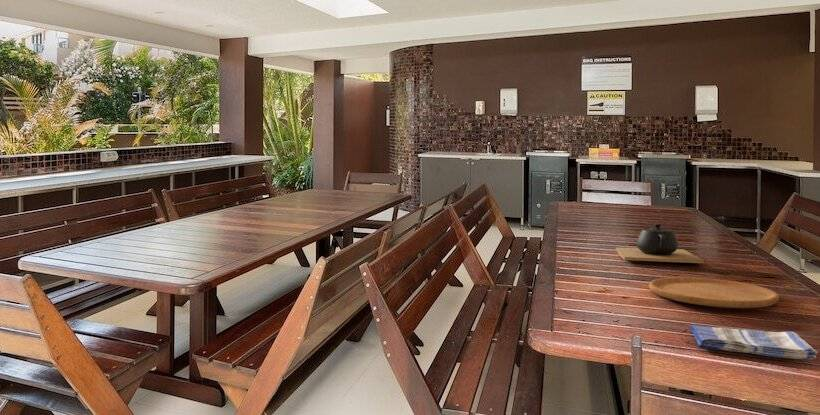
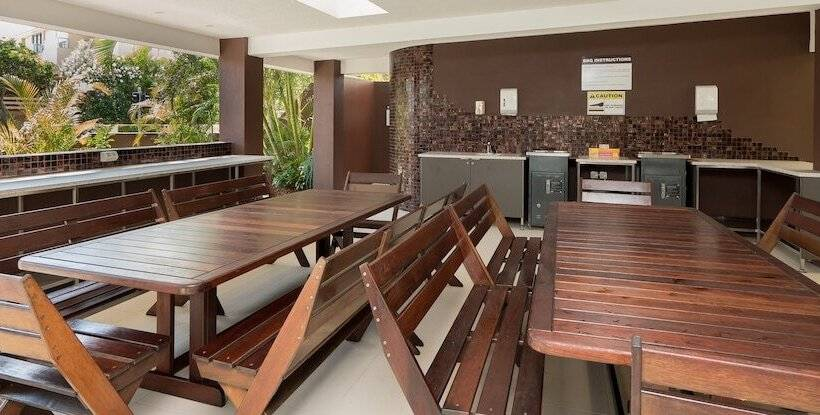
- teapot (656, 239)
- cutting board (710, 291)
- dish towel (748, 339)
